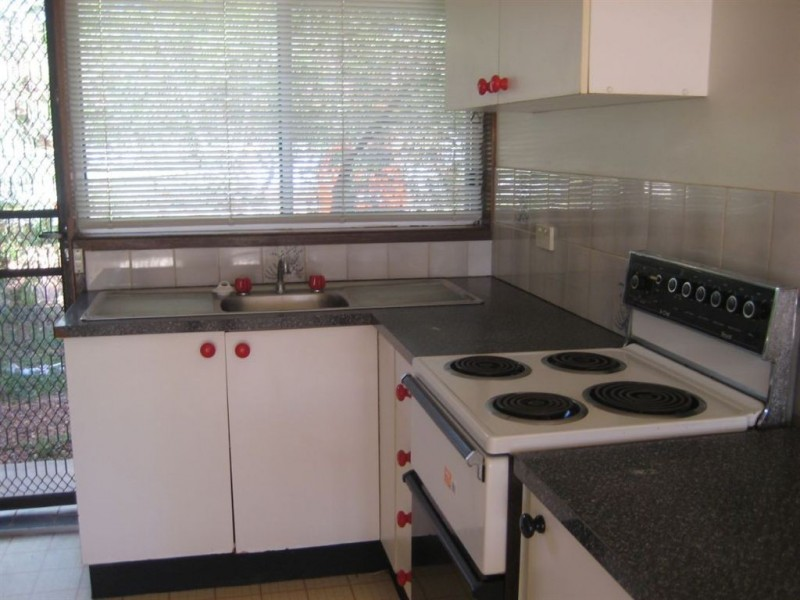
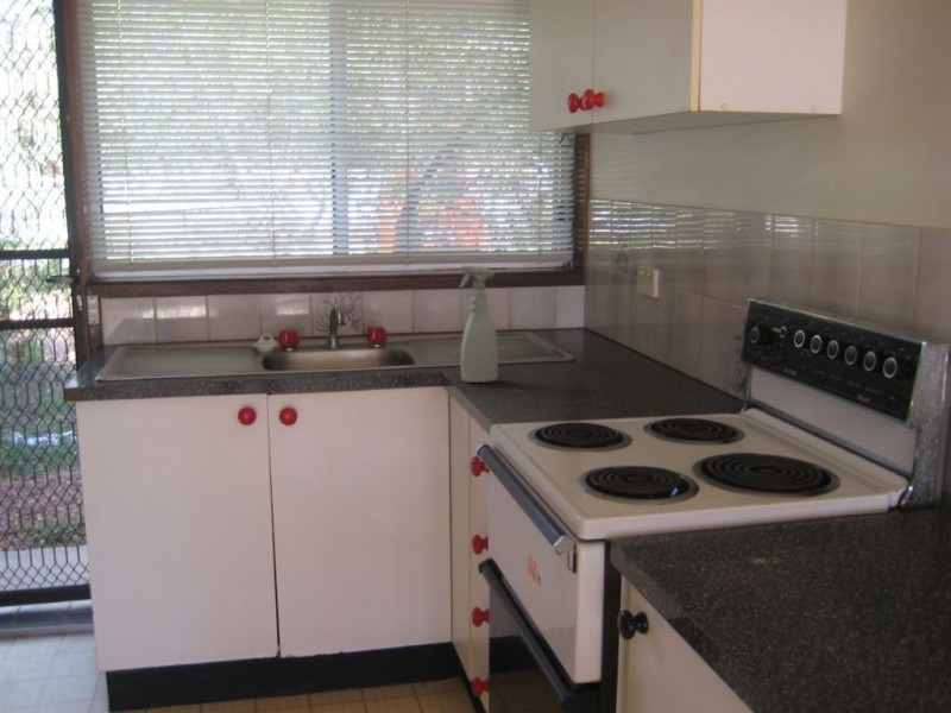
+ spray bottle (479, 323)
